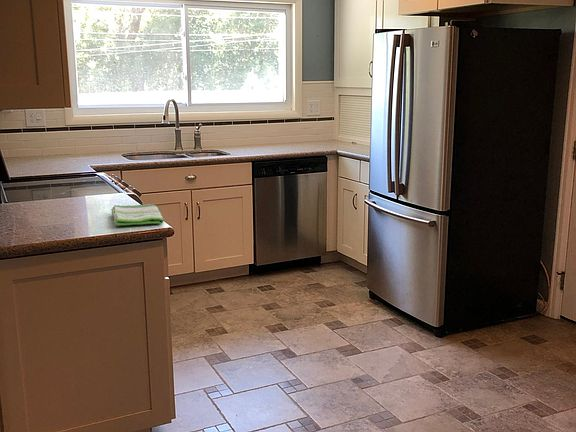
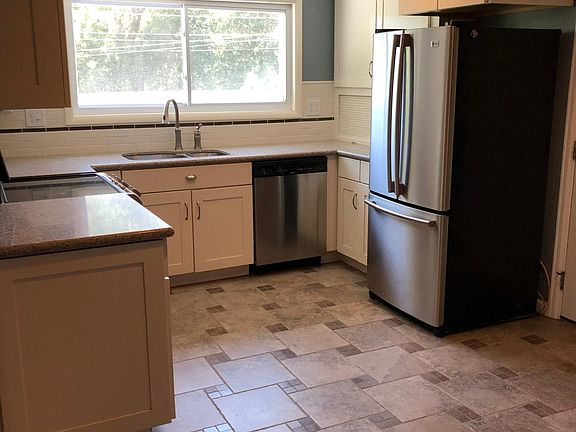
- dish towel (137, 213)
